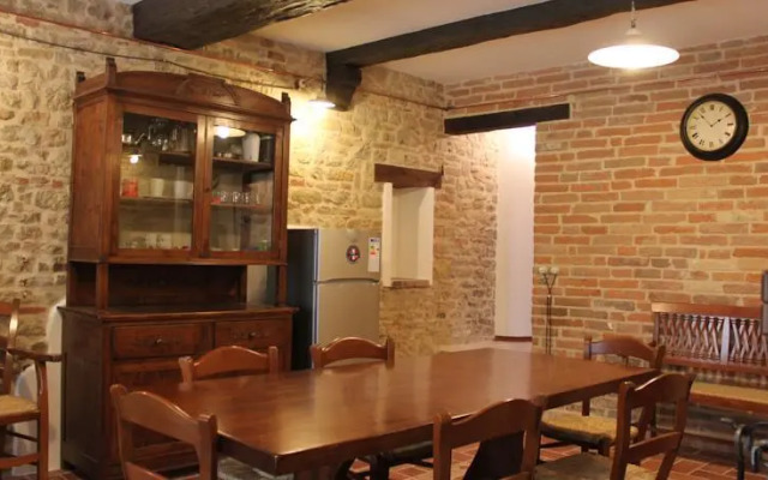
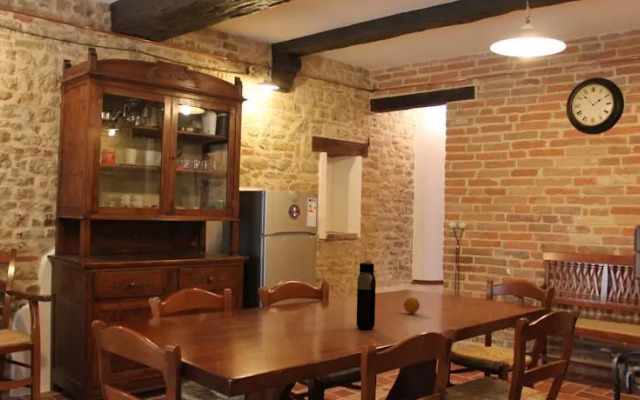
+ water bottle (366, 295)
+ fruit (411, 305)
